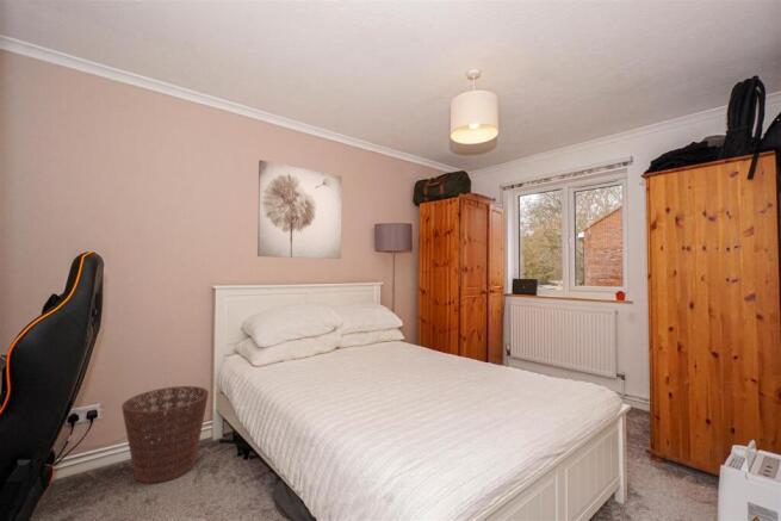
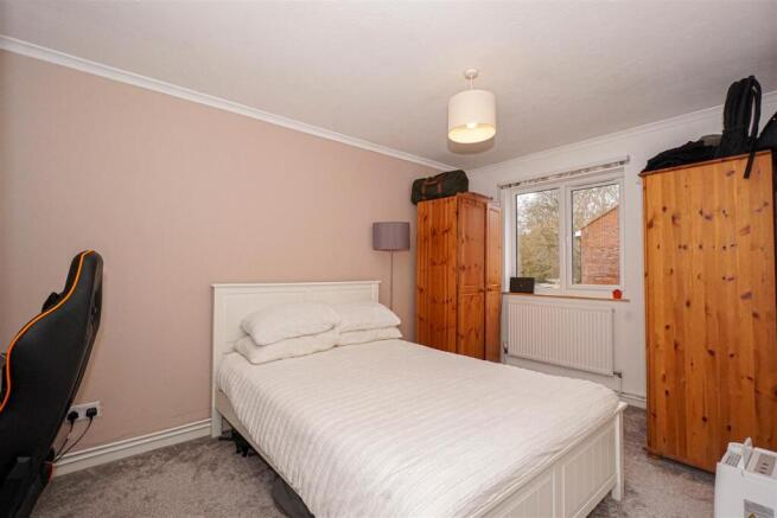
- basket (166, 433)
- wall art (303, 212)
